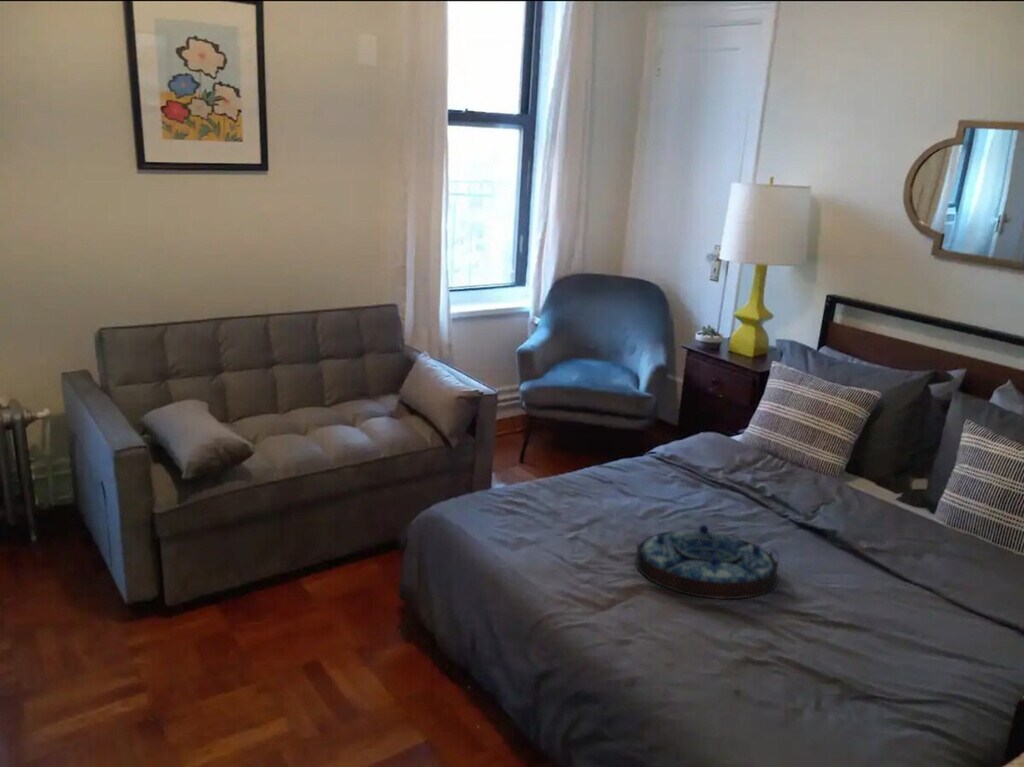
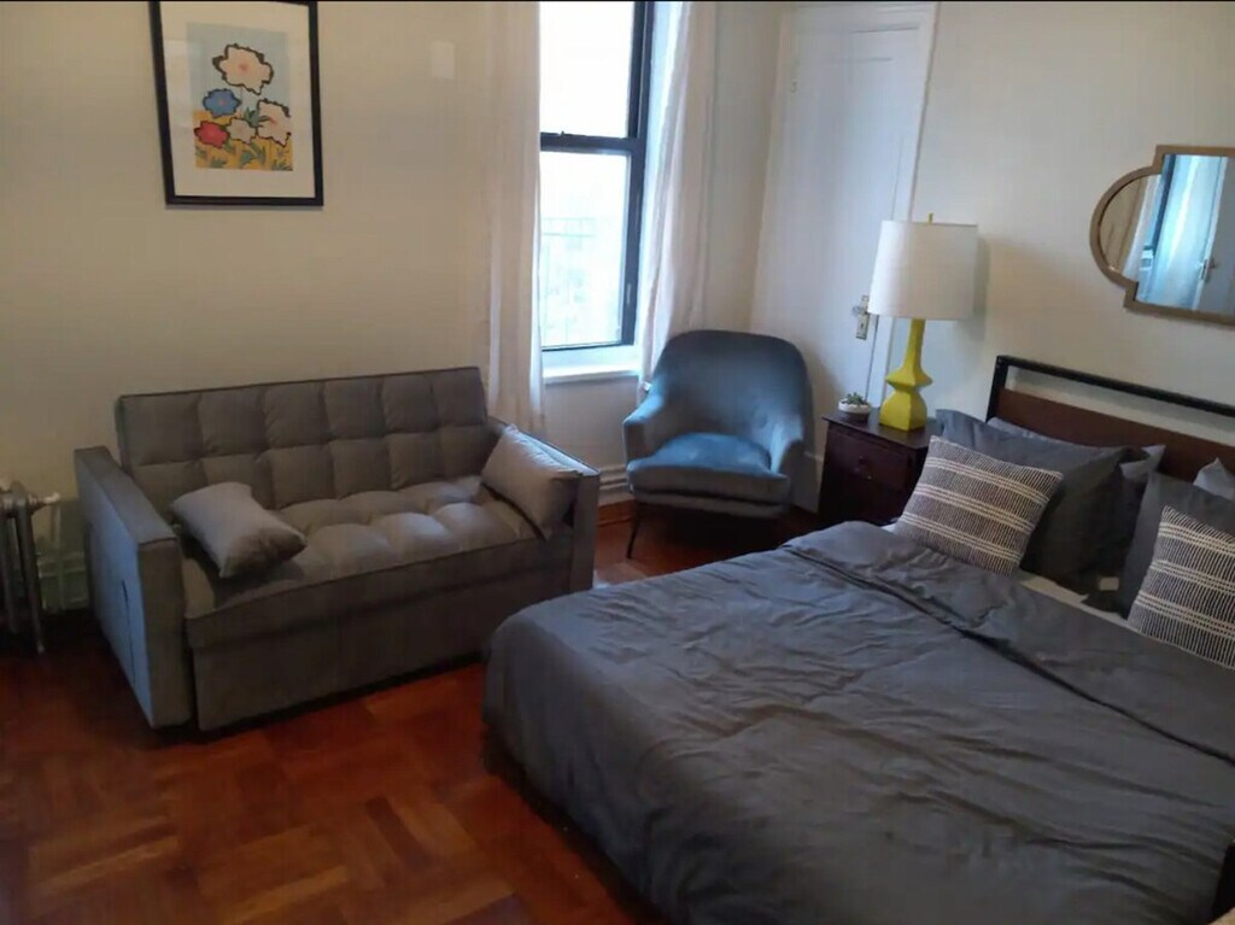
- serving tray (707, 554)
